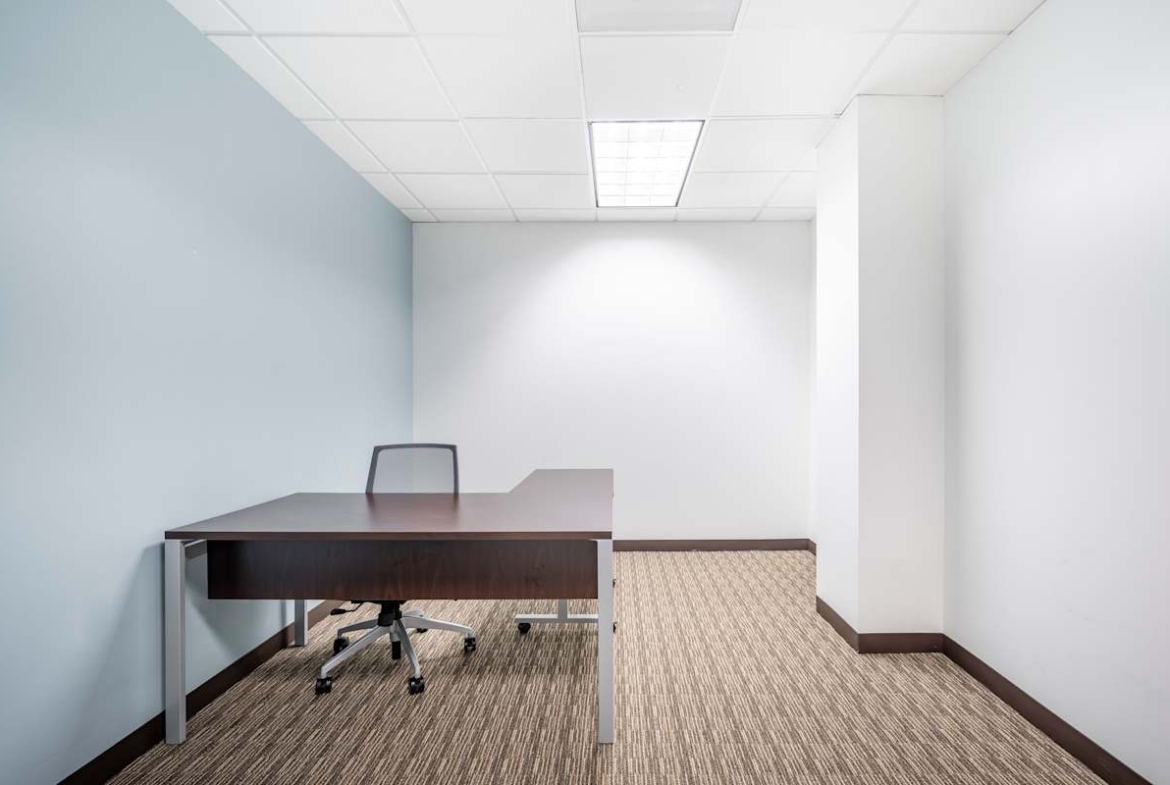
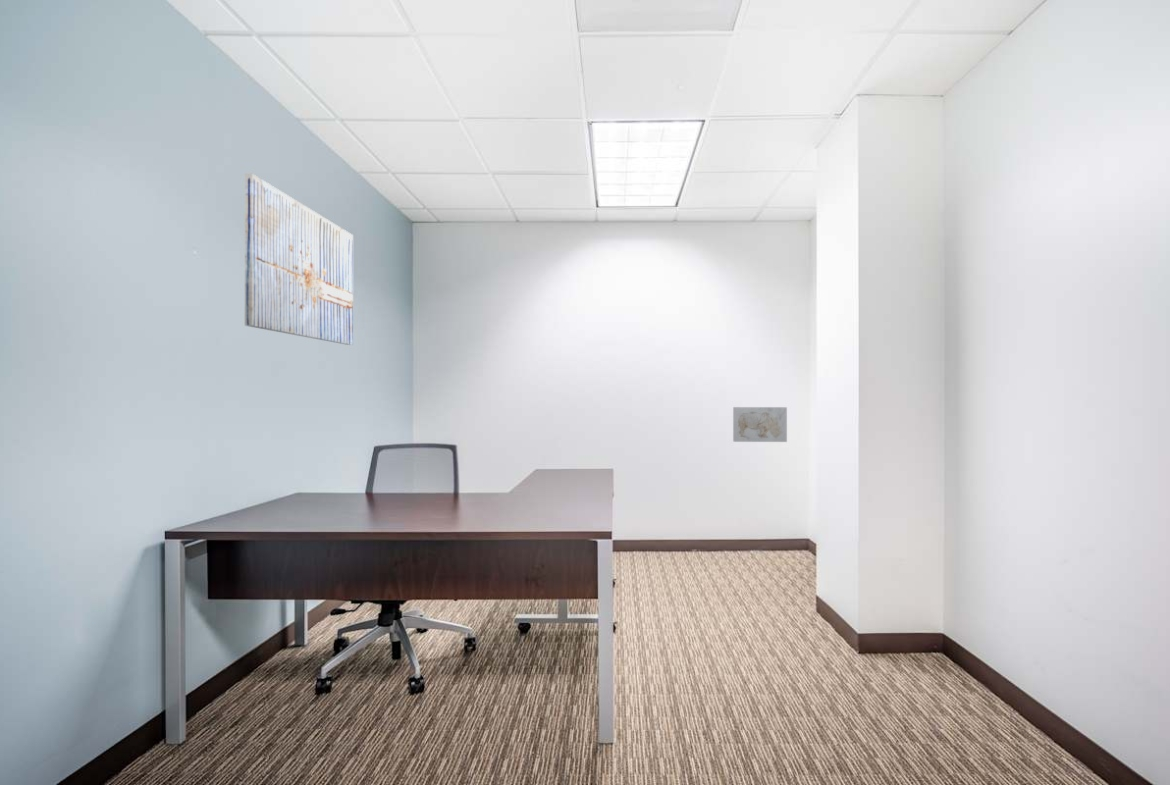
+ wall art (307, 273)
+ wall art (759, 424)
